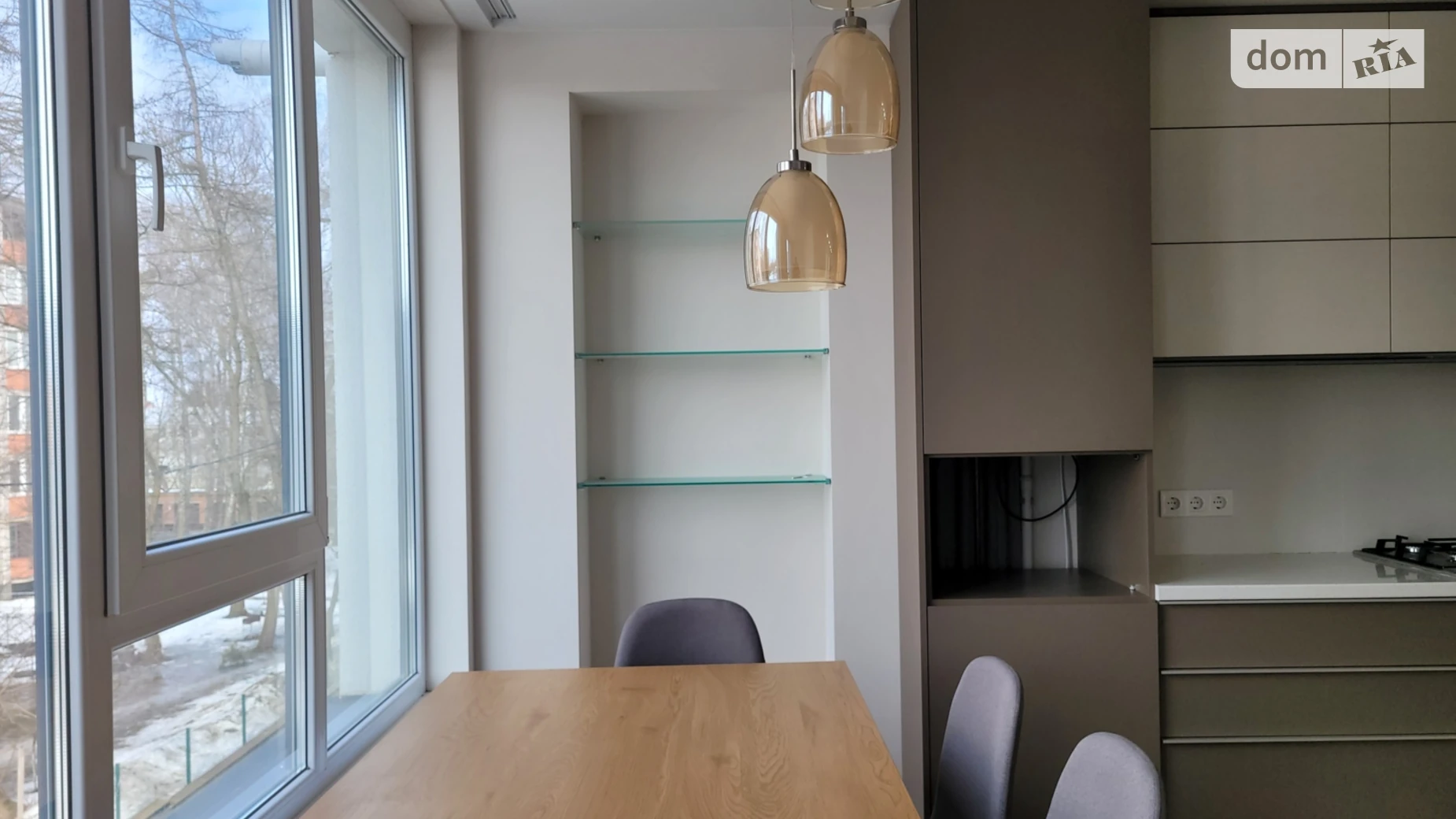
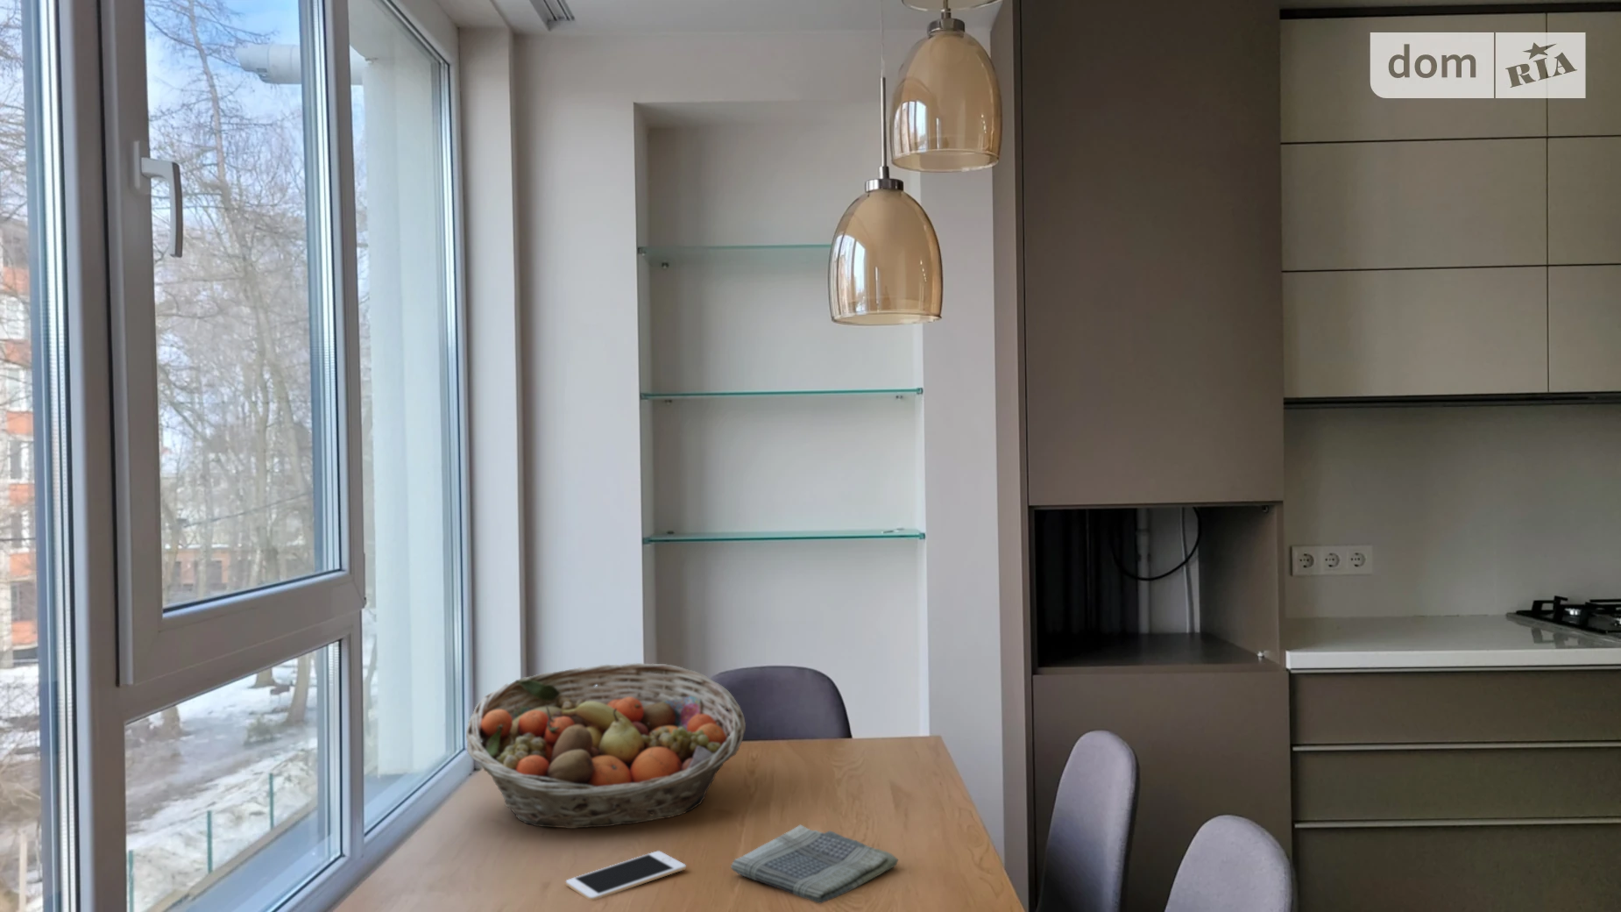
+ fruit basket (609, 742)
+ cell phone (627, 874)
+ dish towel (816, 860)
